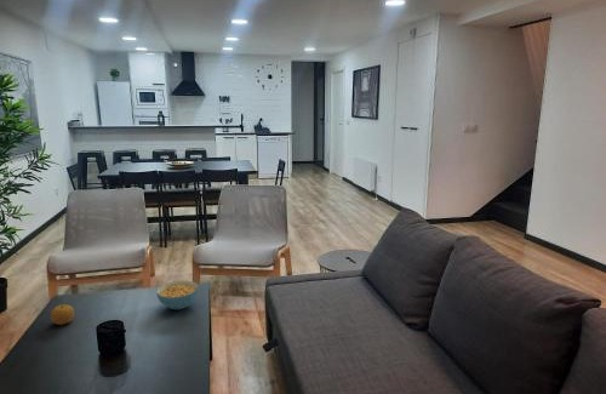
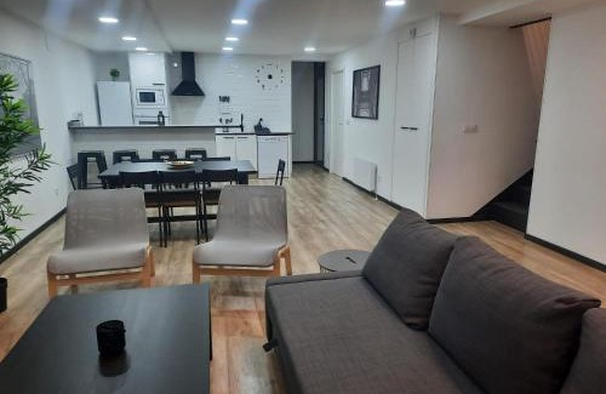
- cereal bowl (177, 297)
- fruit (62, 312)
